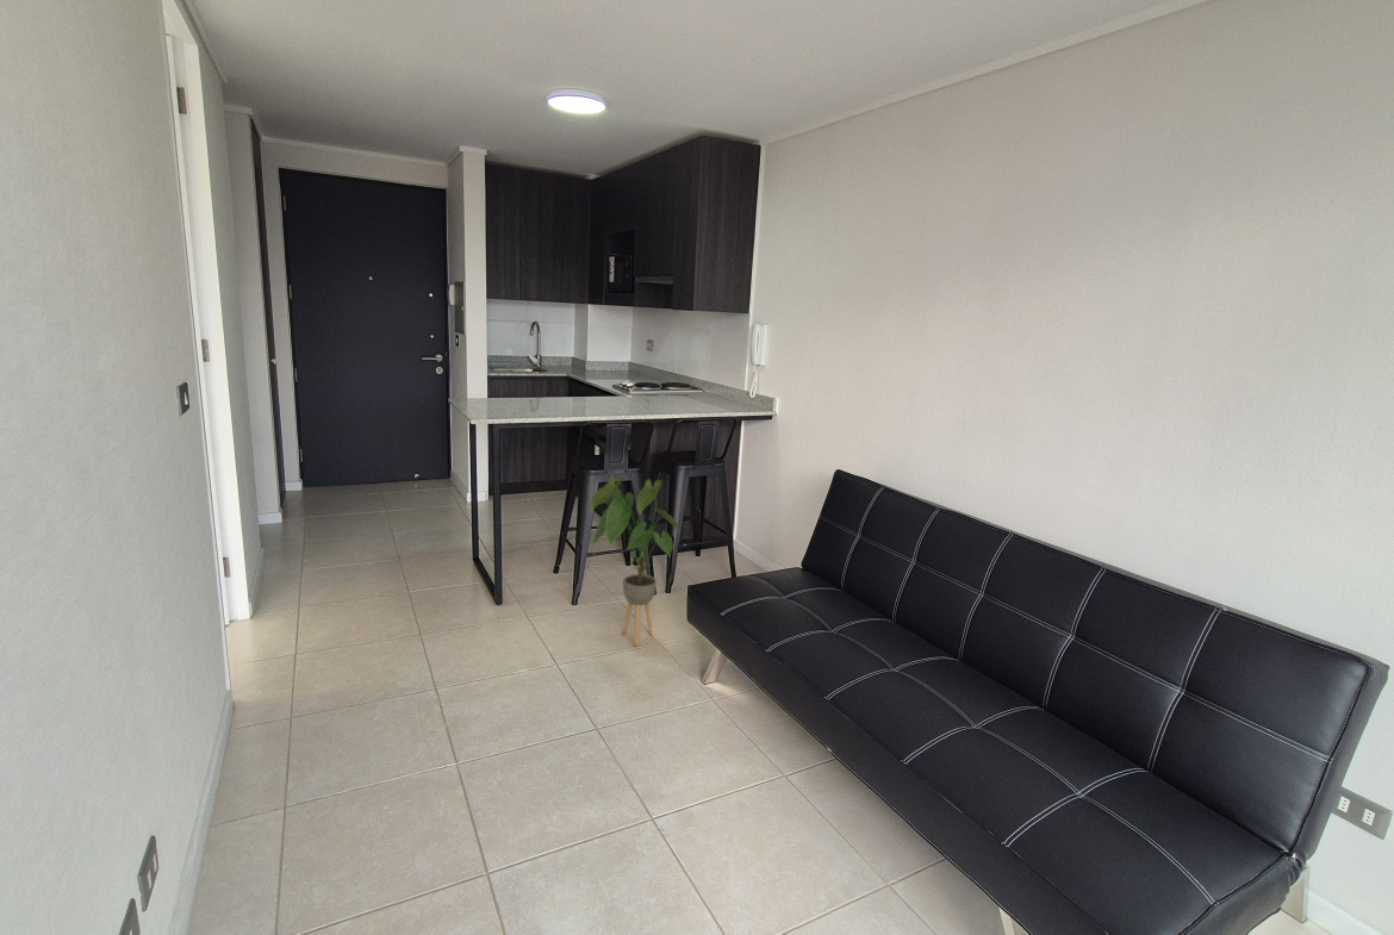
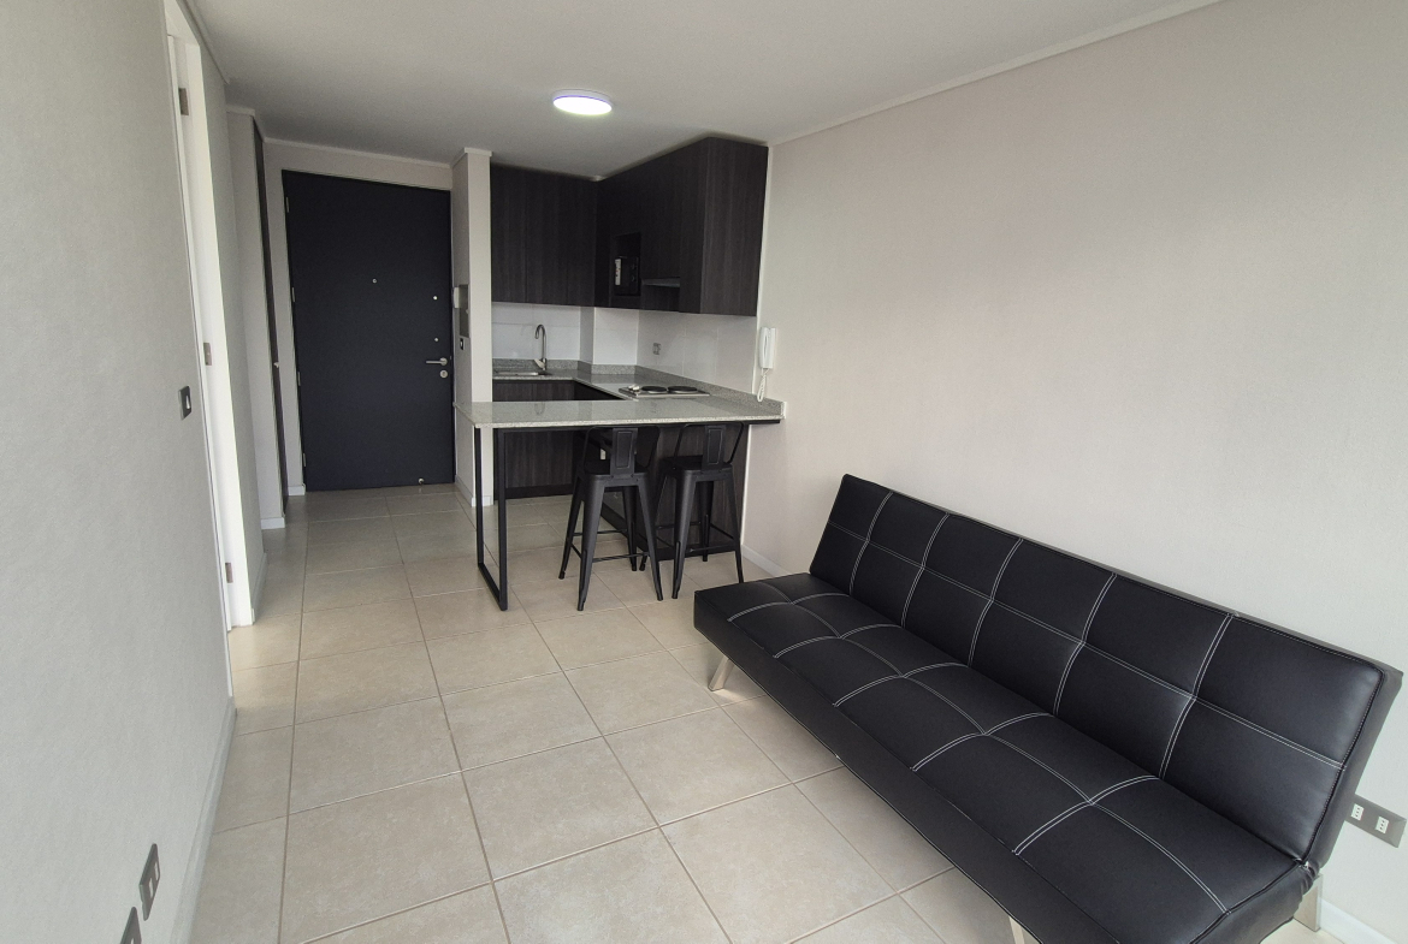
- house plant (634, 560)
